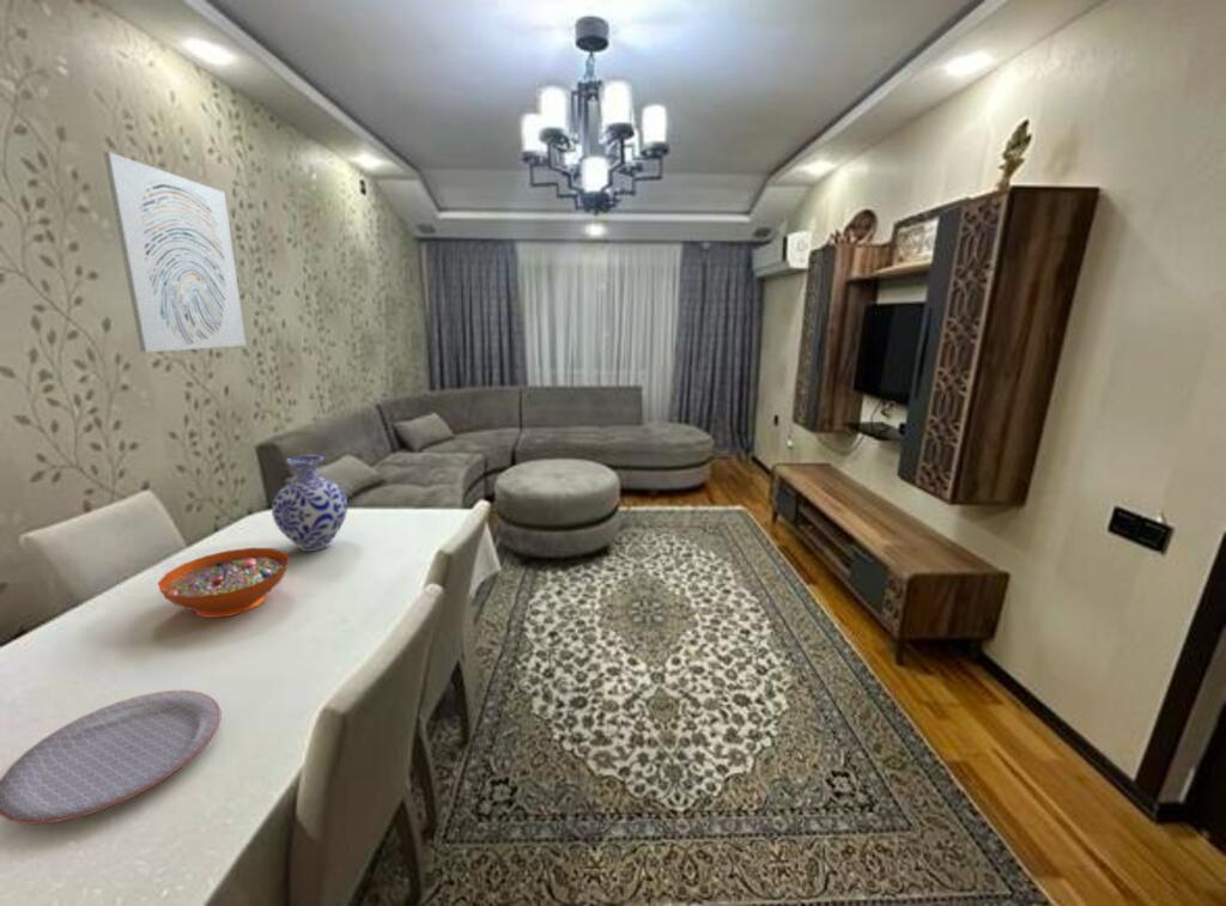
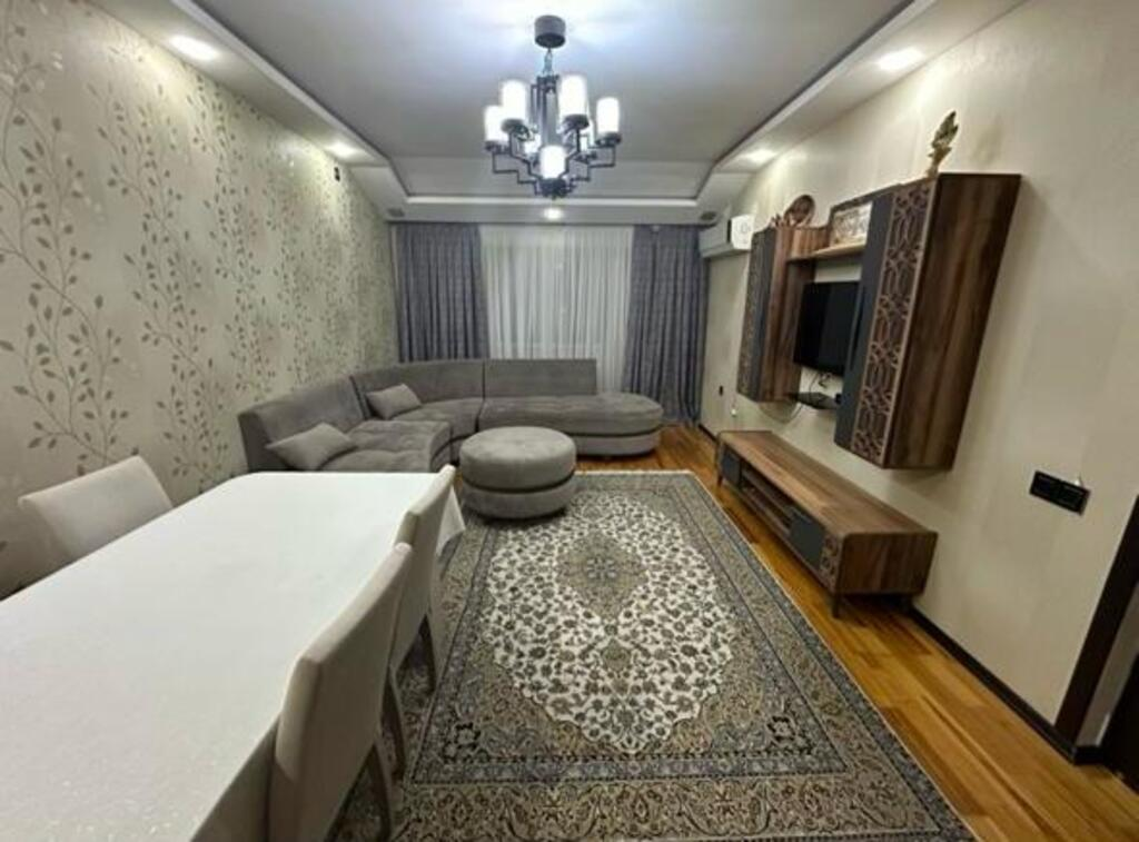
- wall art (186, 264)
- decorative bowl (230, 585)
- vase (310, 503)
- plate (120, 750)
